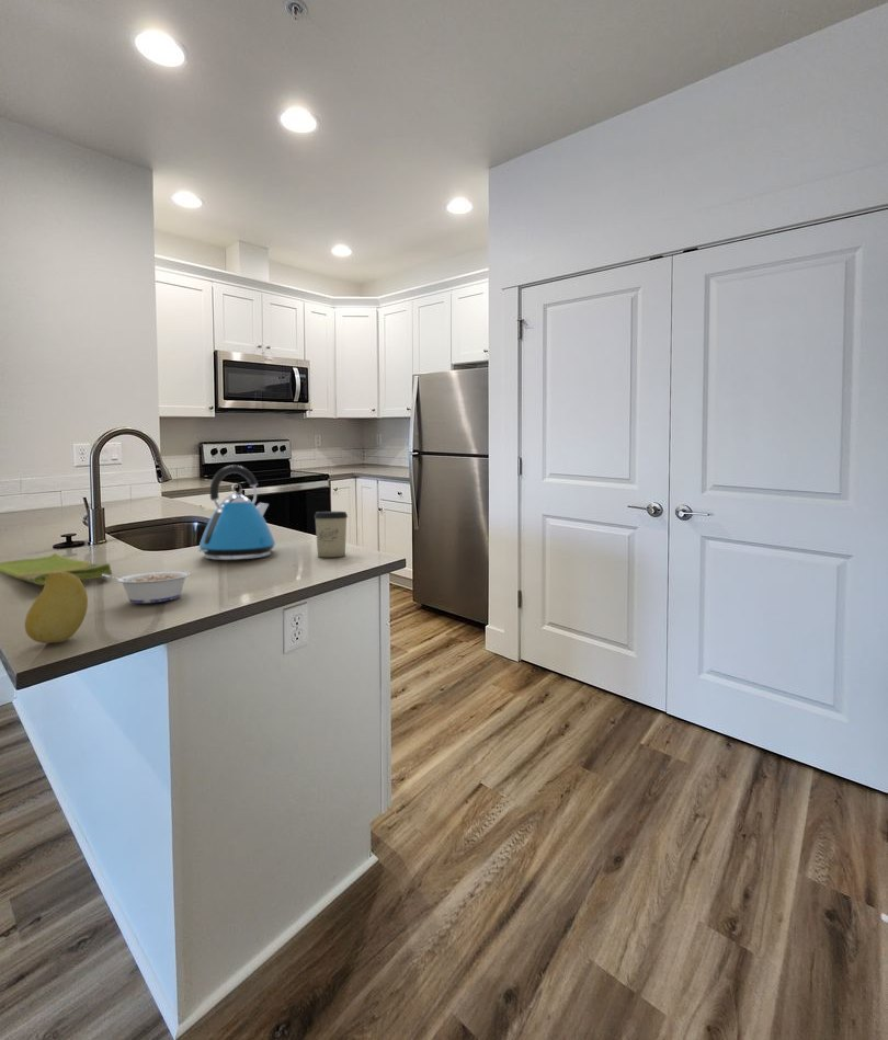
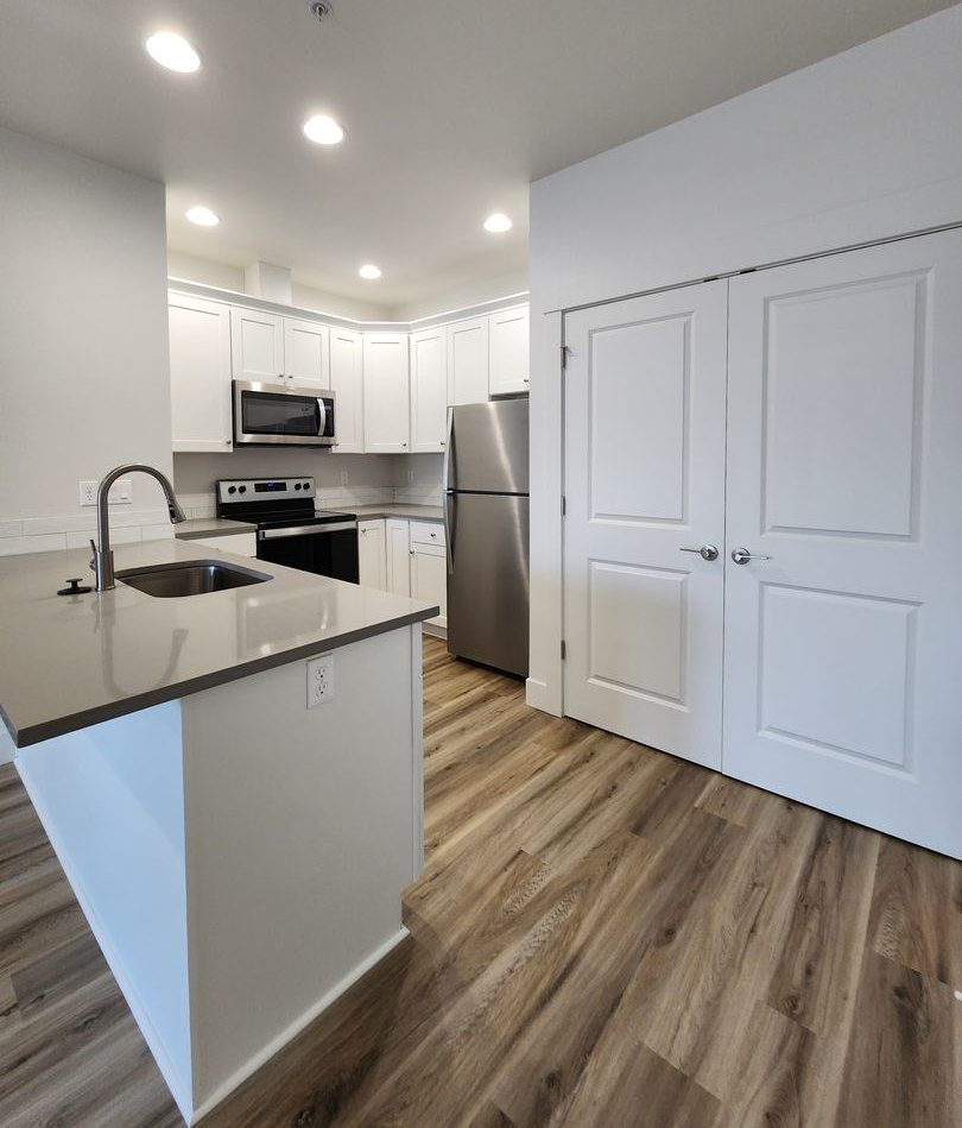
- fruit (56, 606)
- dish towel (48, 567)
- legume (151, 585)
- kettle (235, 511)
- cup (331, 534)
